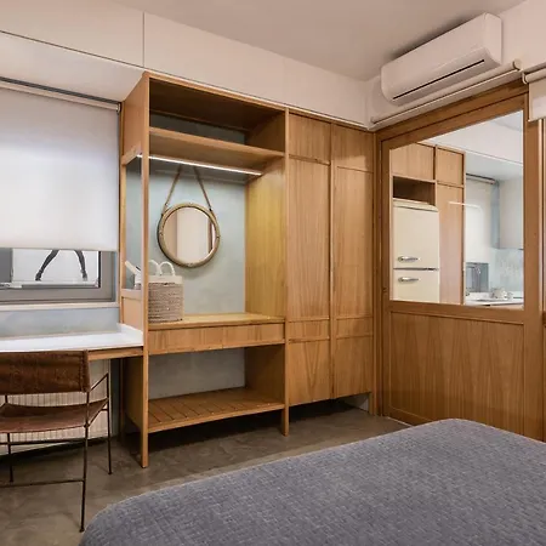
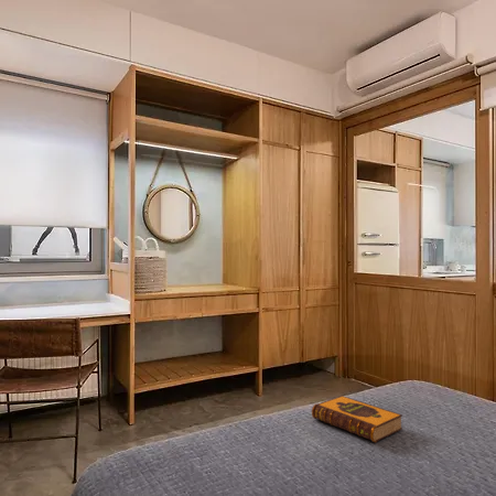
+ hardback book (355, 417)
